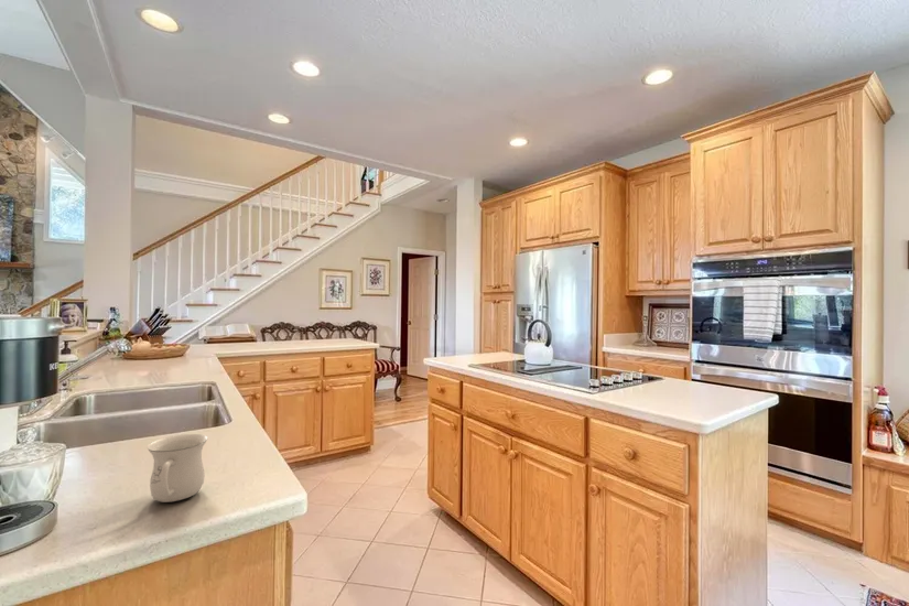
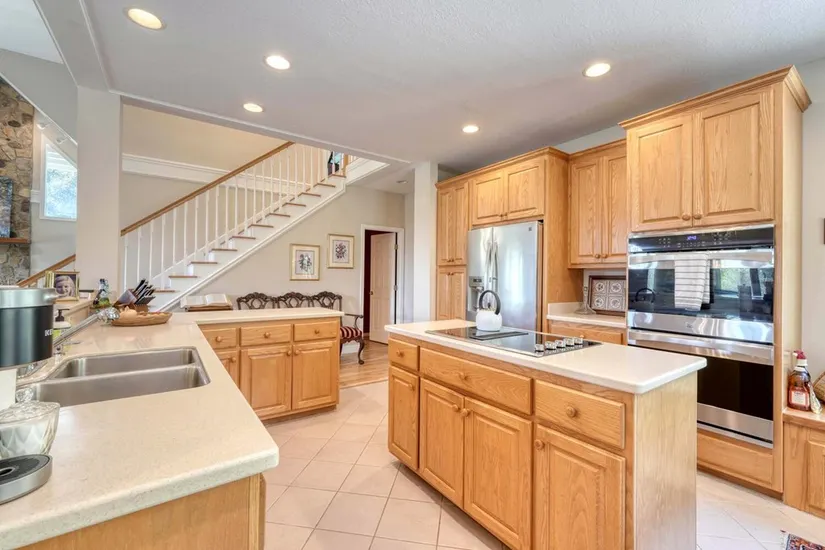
- mug (174, 473)
